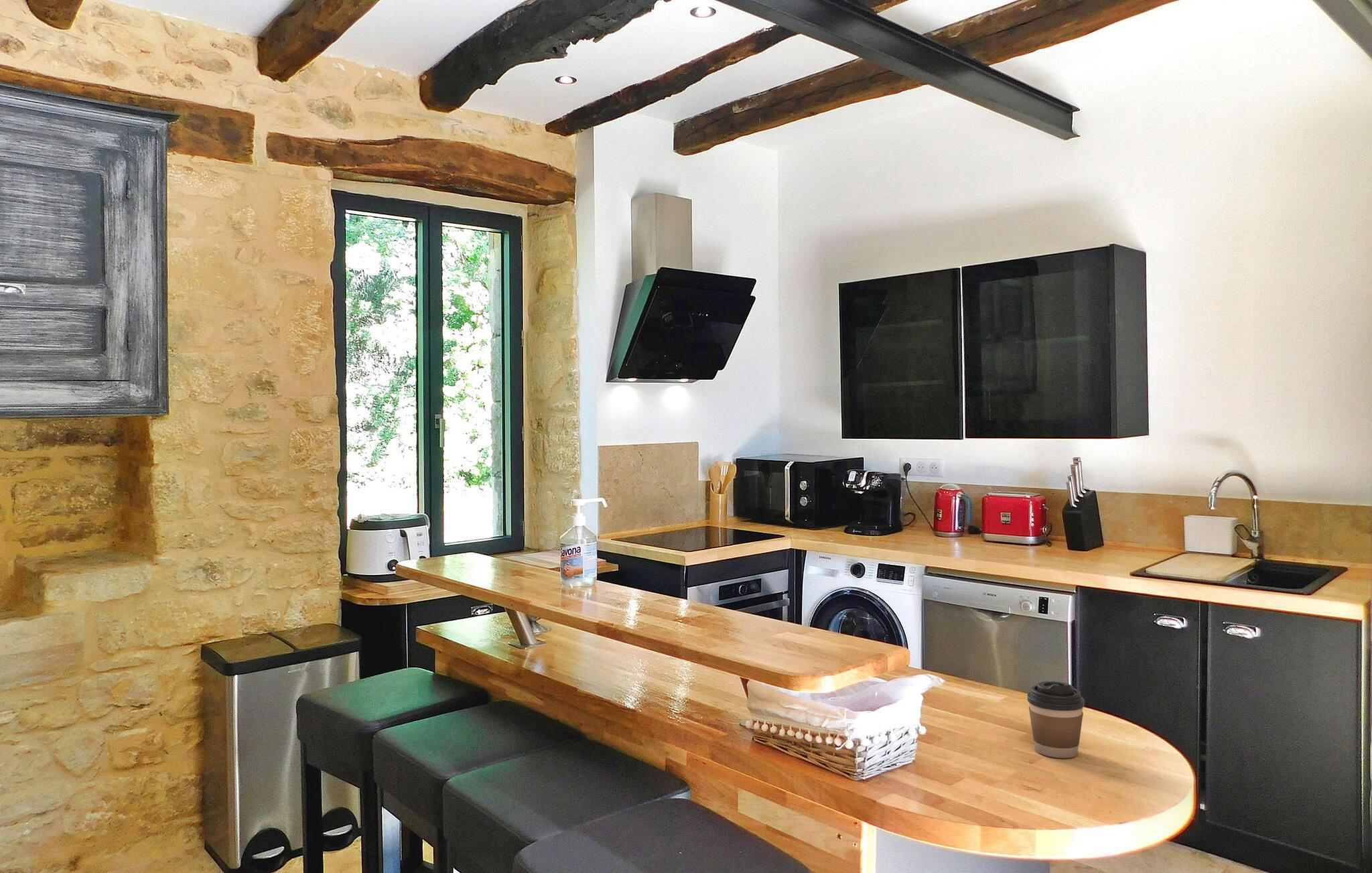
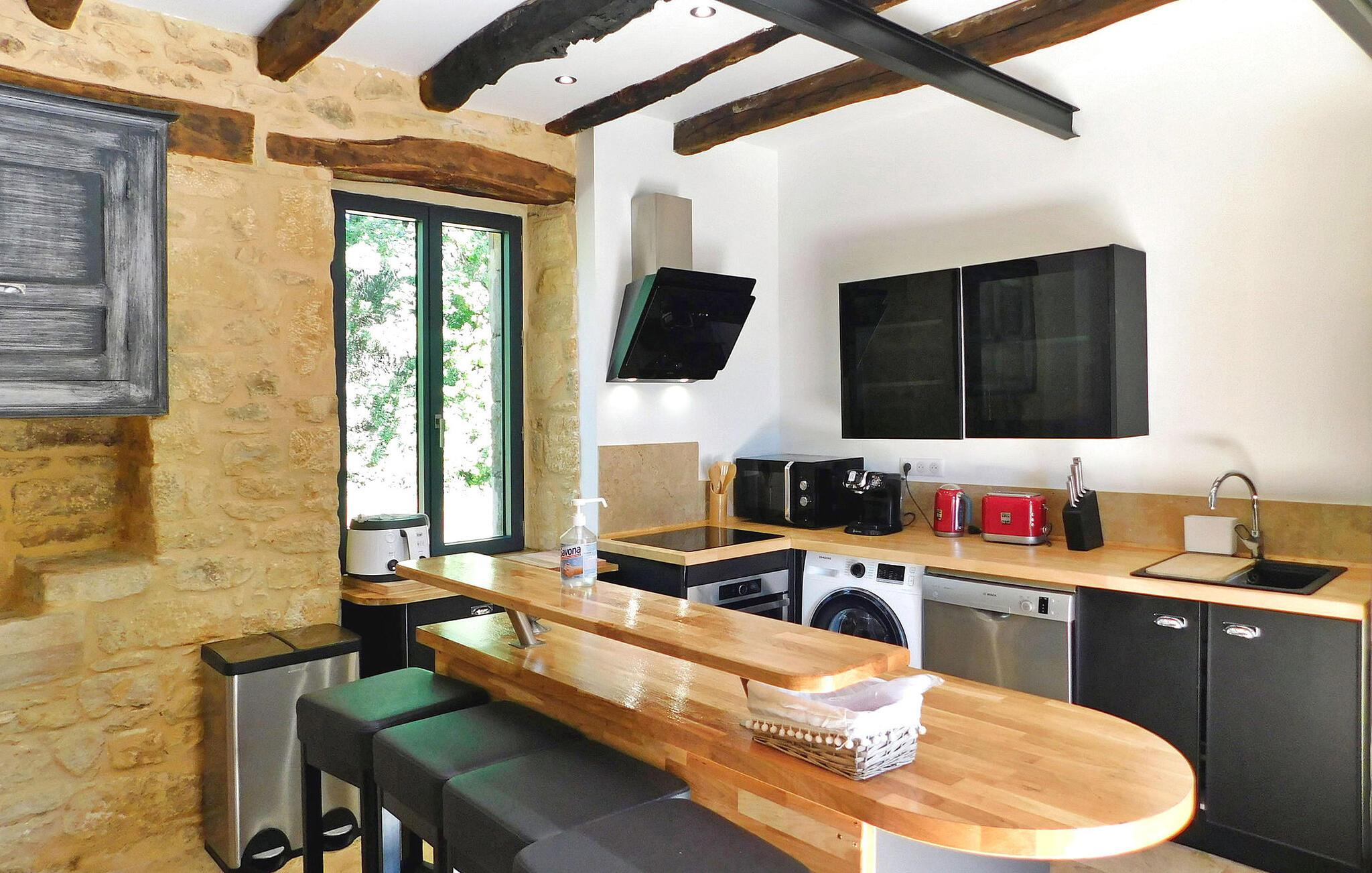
- coffee cup (1055, 716)
